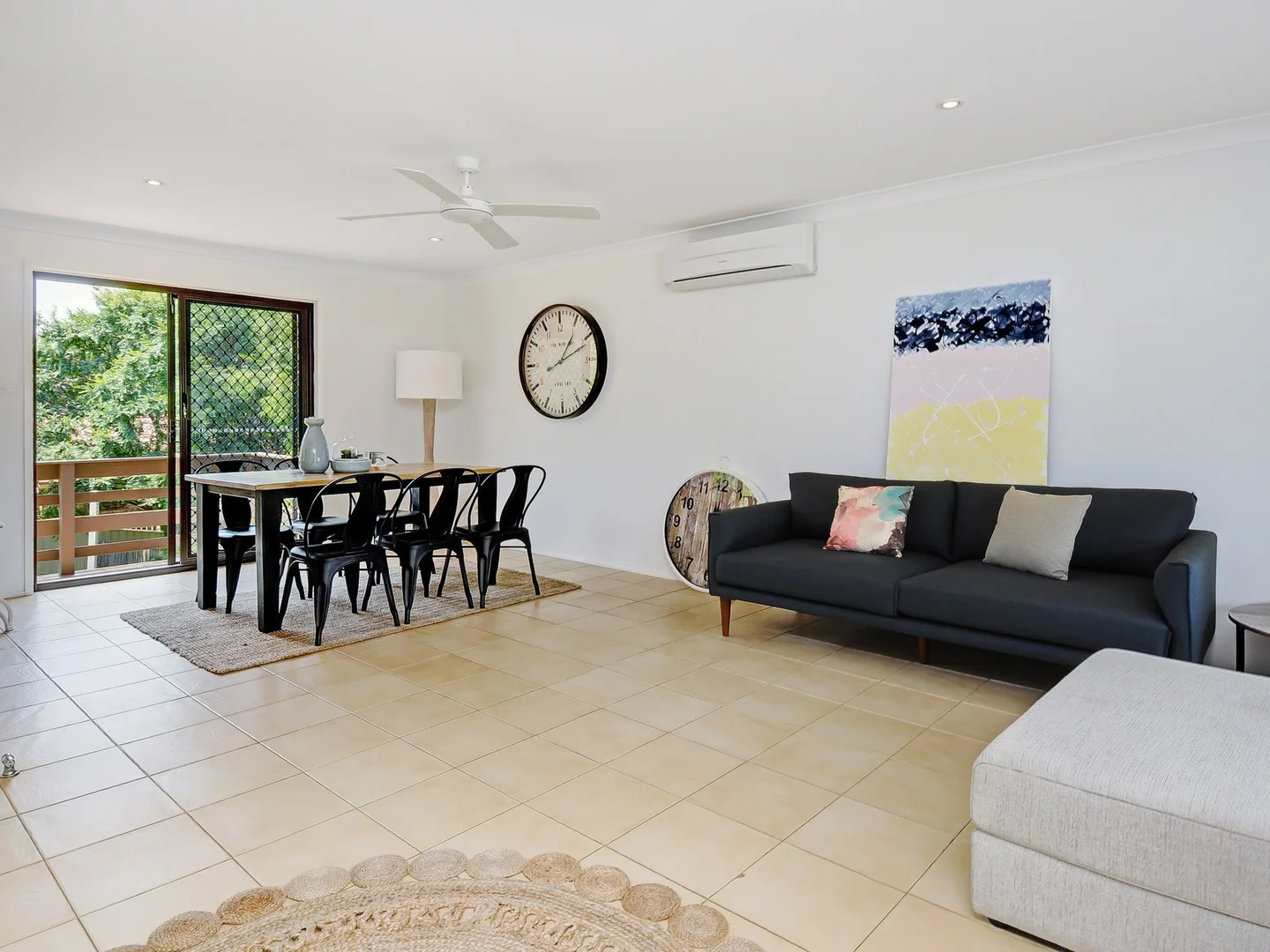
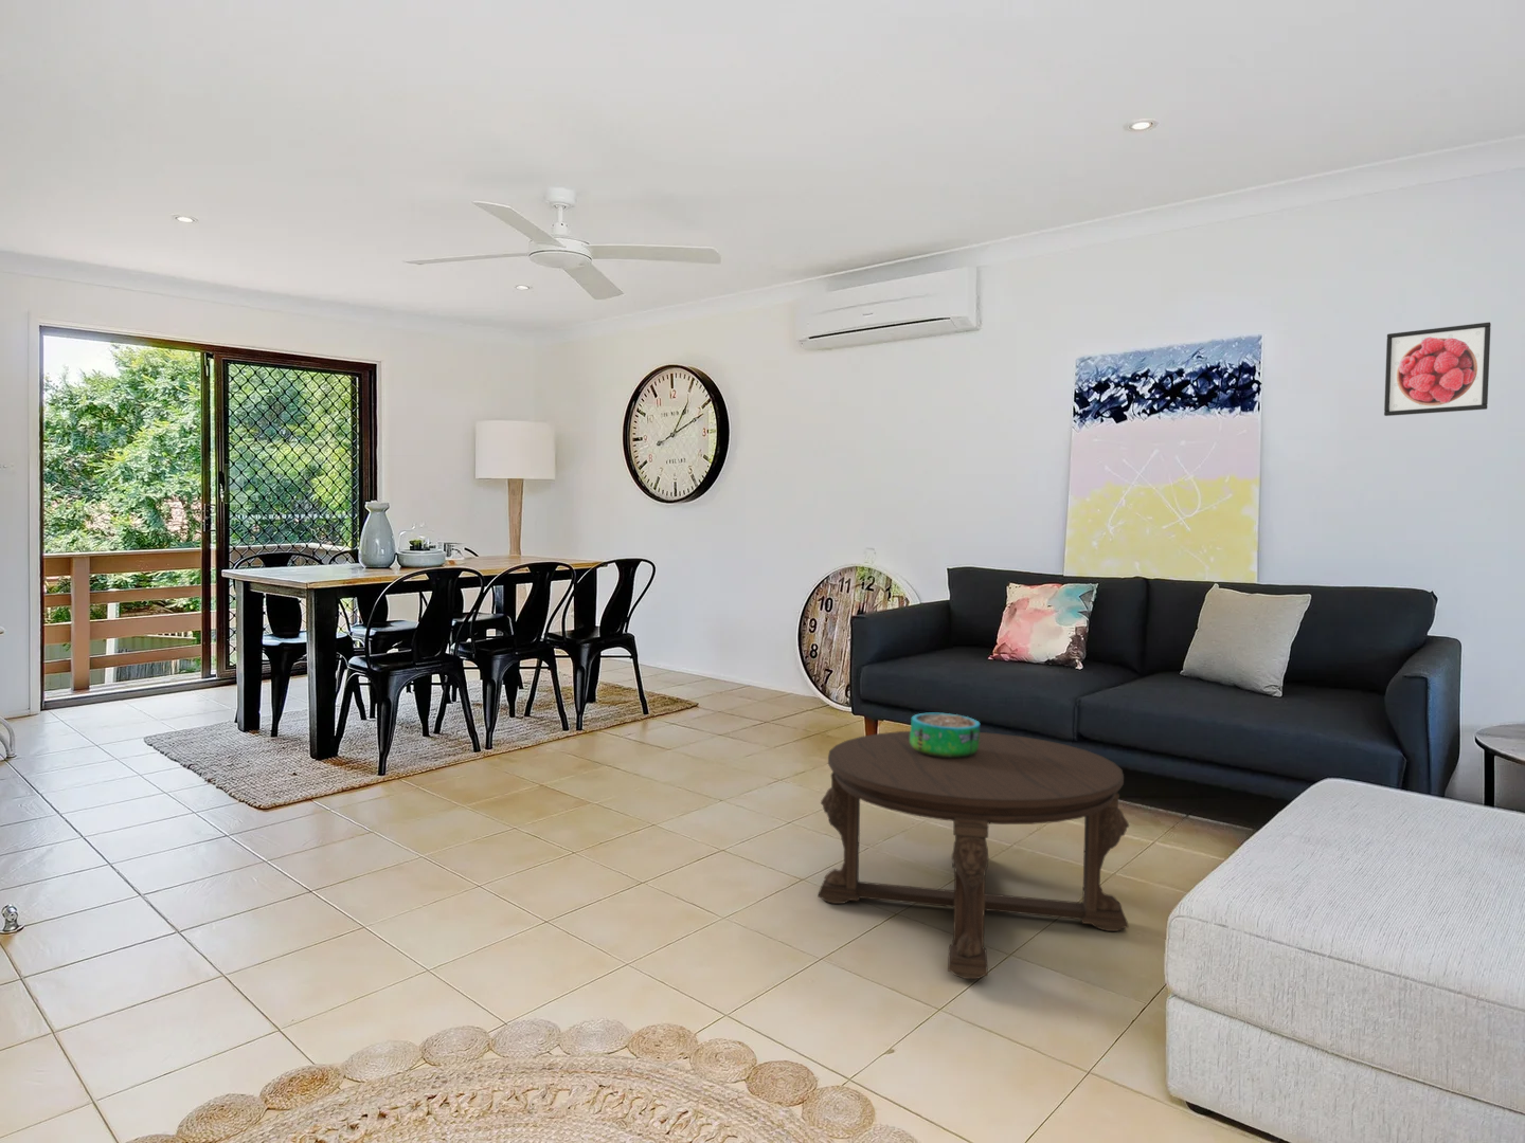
+ coffee table (969, 834)
+ decorative bowl (945, 735)
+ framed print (1435, 371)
